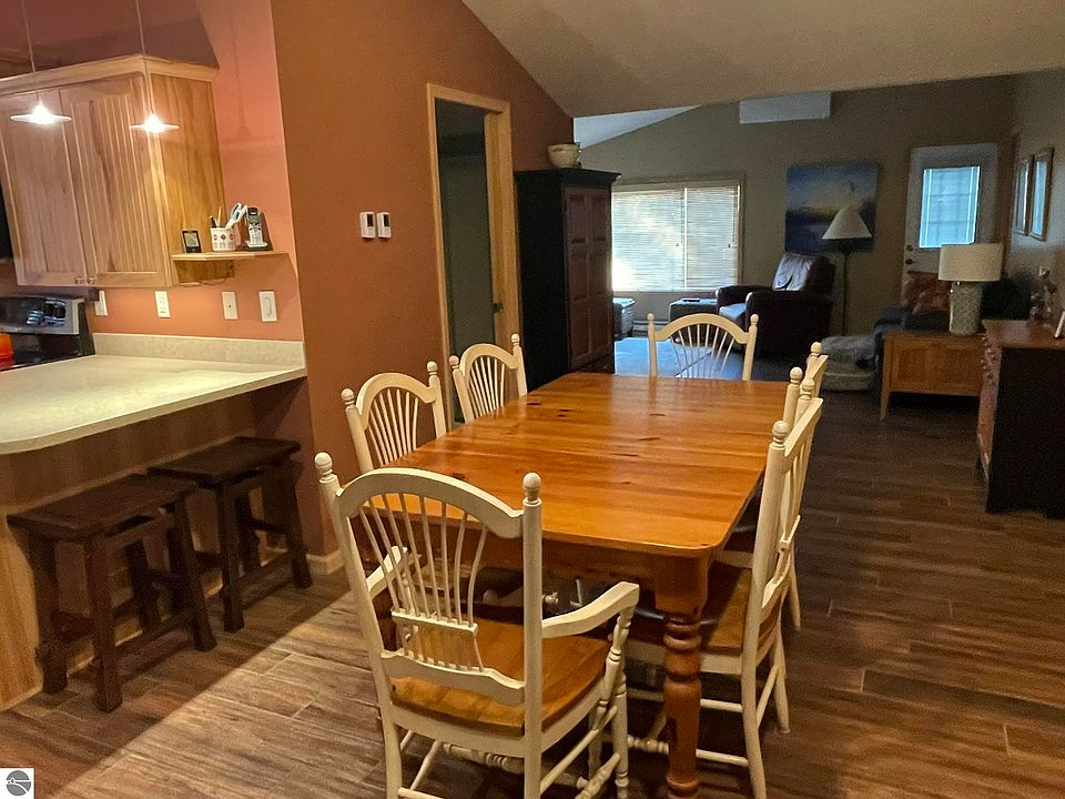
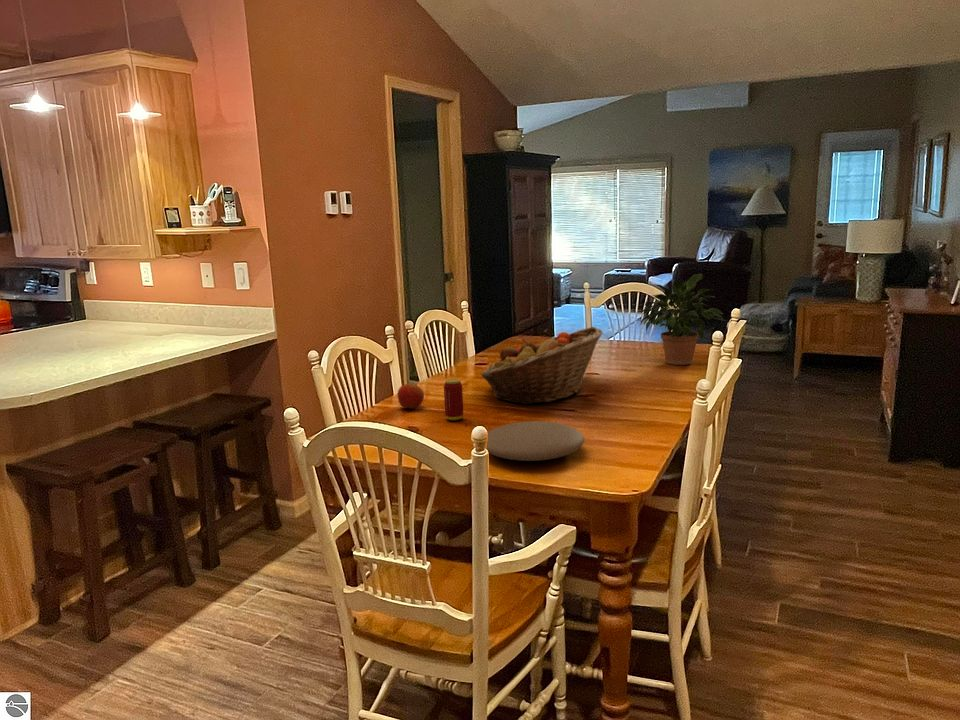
+ potted plant (676, 317)
+ beverage can (453, 399)
+ apple (410, 395)
+ plate (532, 436)
+ fruit basket (542, 361)
